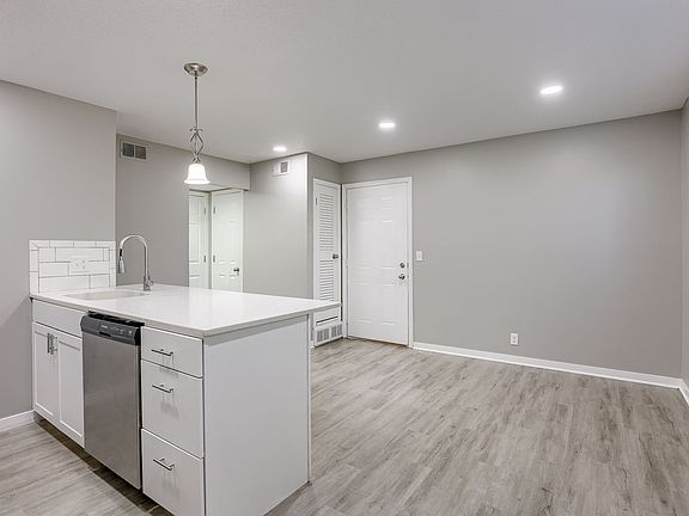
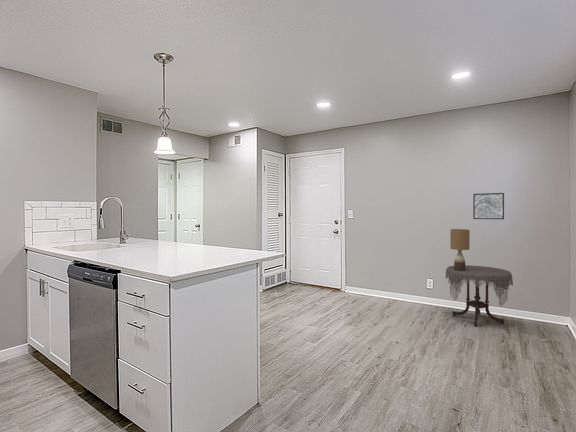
+ side table (477, 294)
+ wall art (488, 206)
+ table lamp (459, 249)
